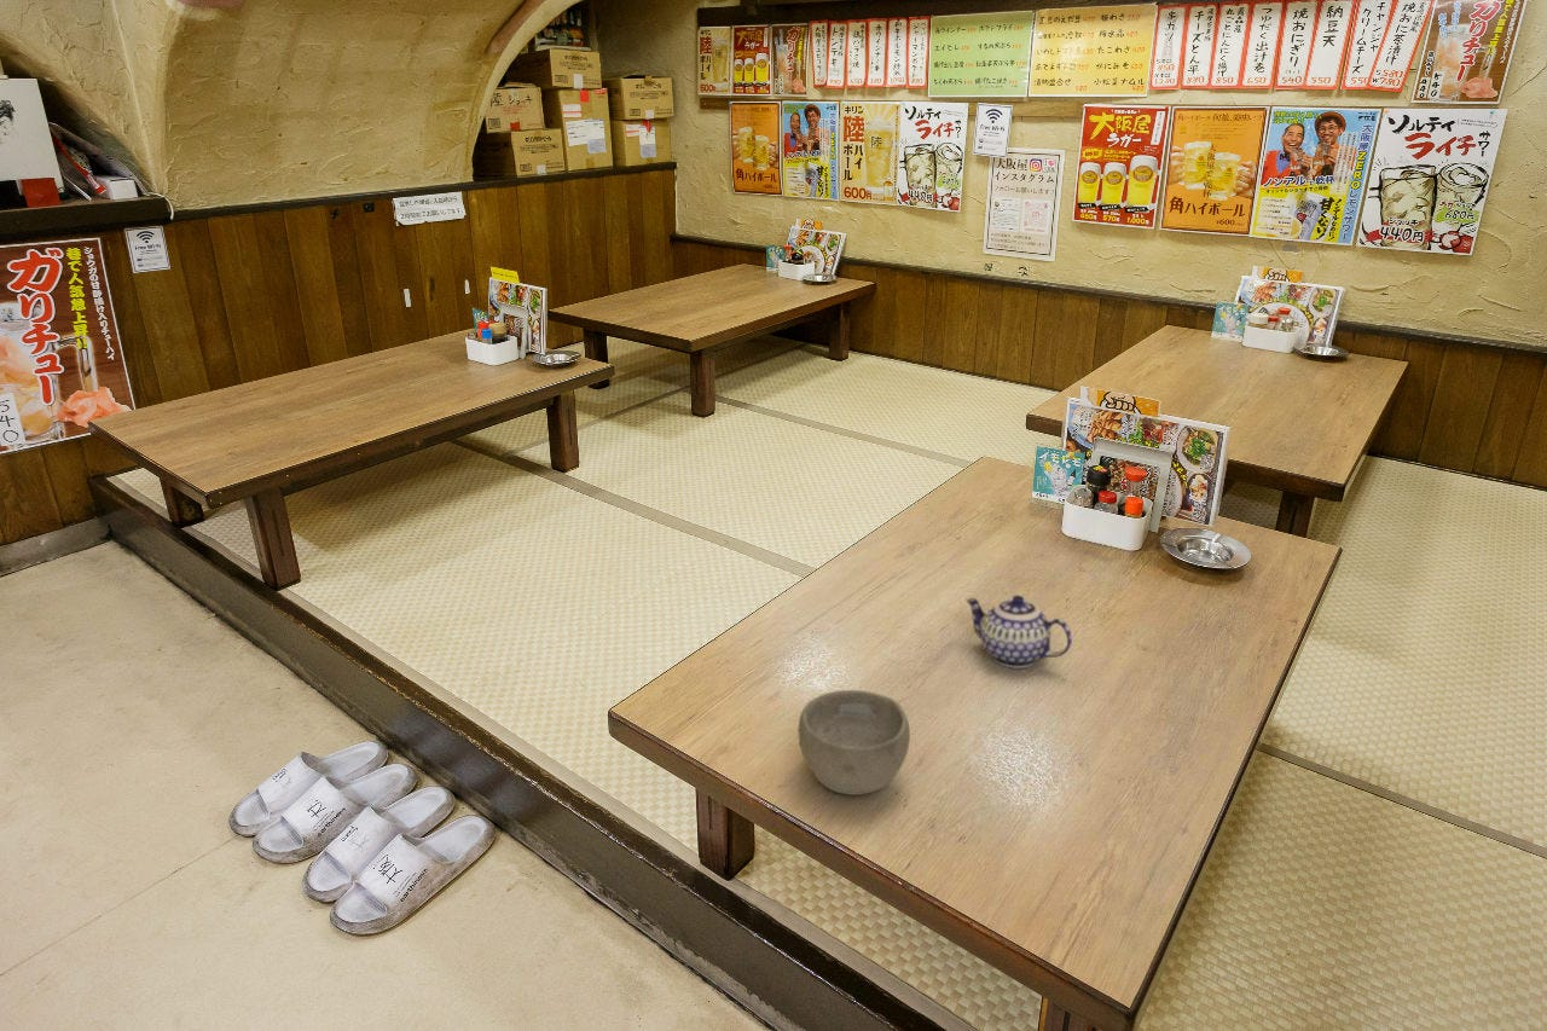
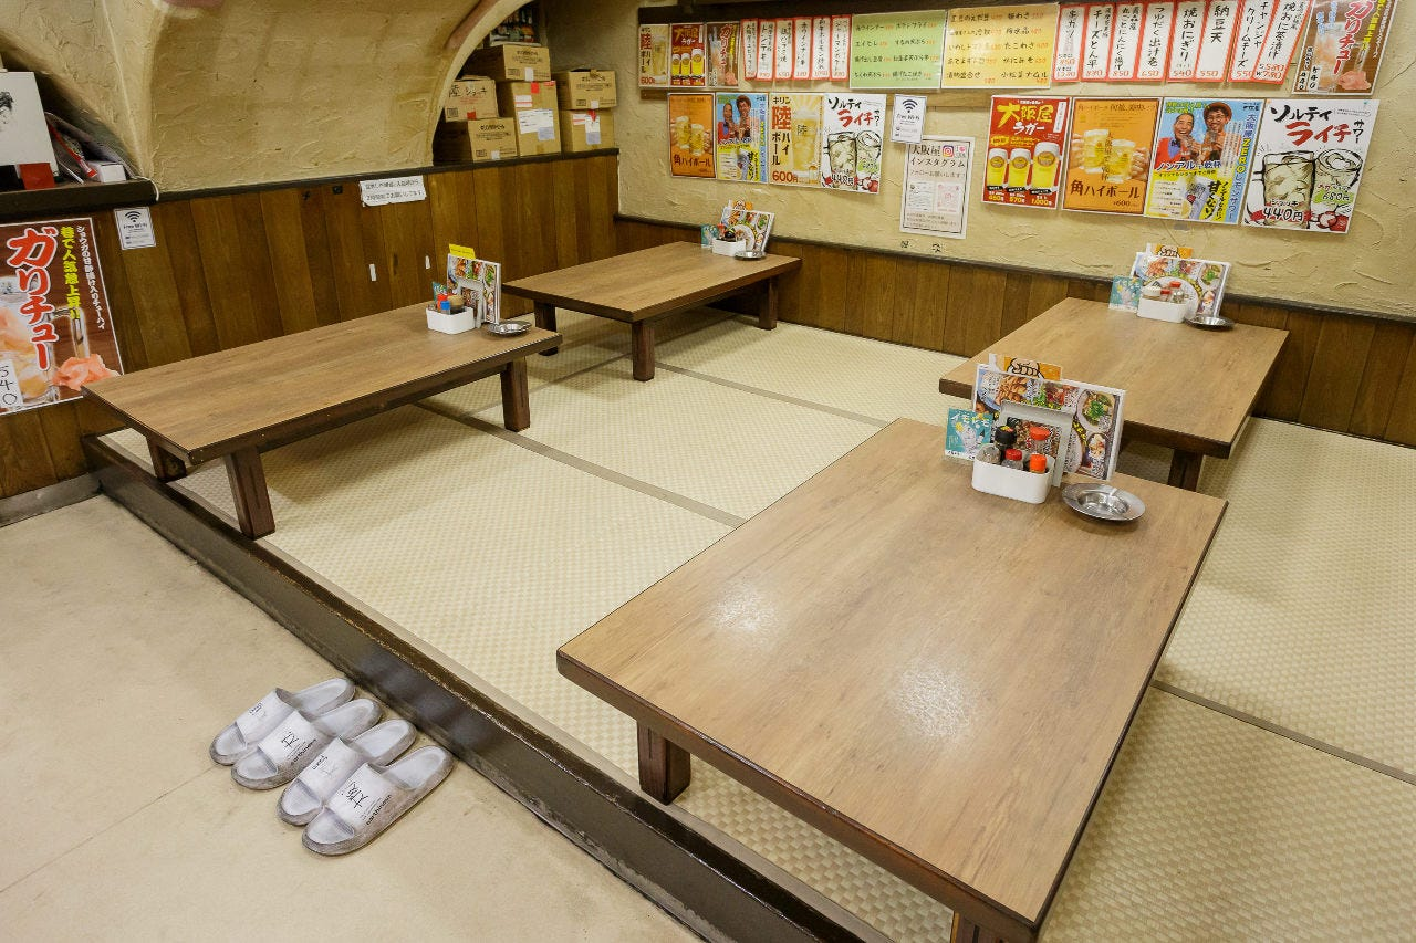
- bowl (853, 747)
- teapot (1015, 626)
